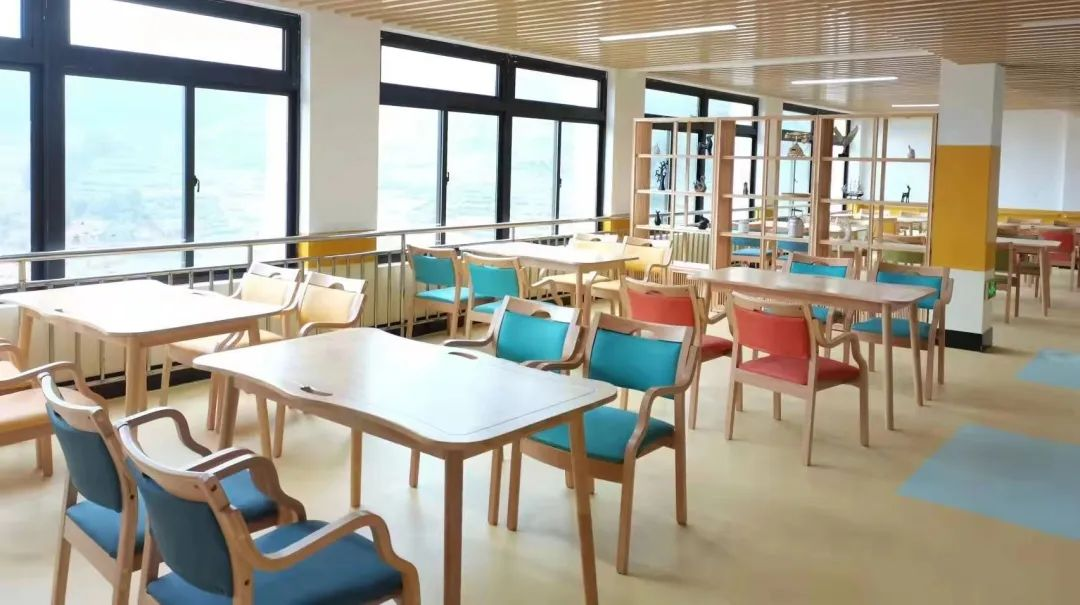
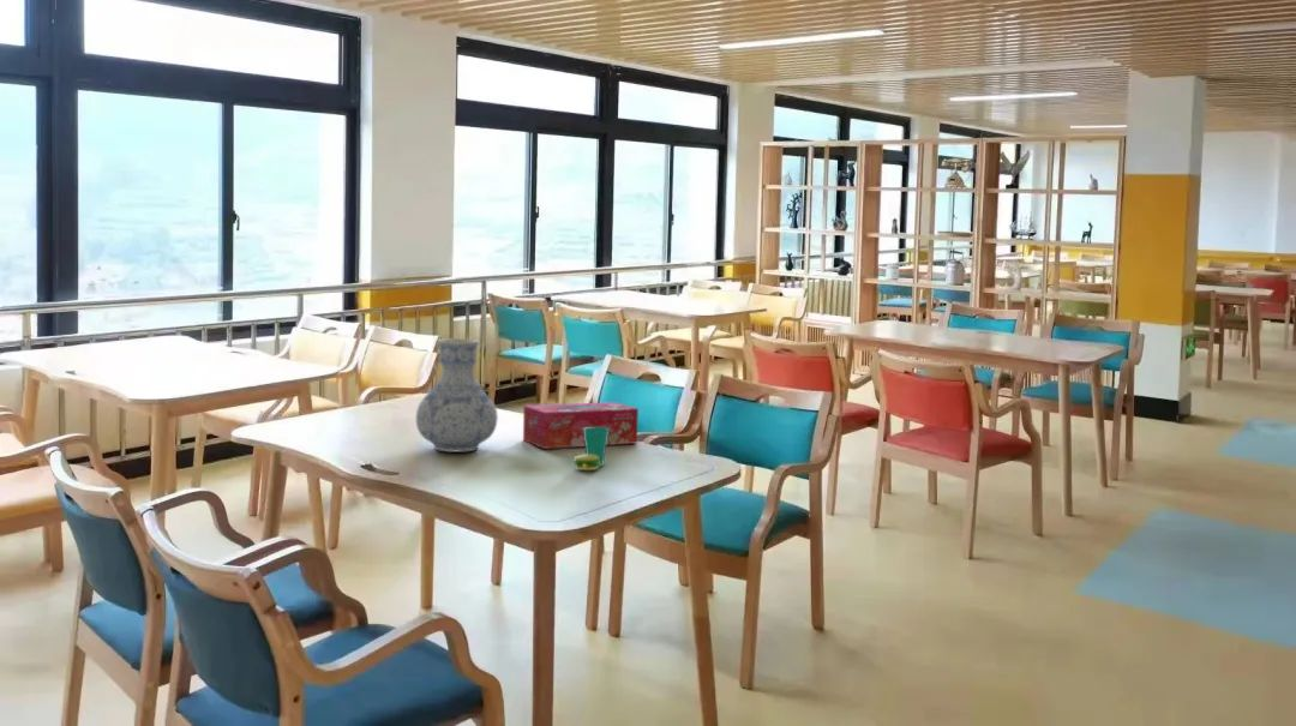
+ tissue box (580, 424)
+ vase (457, 394)
+ cup (590, 449)
